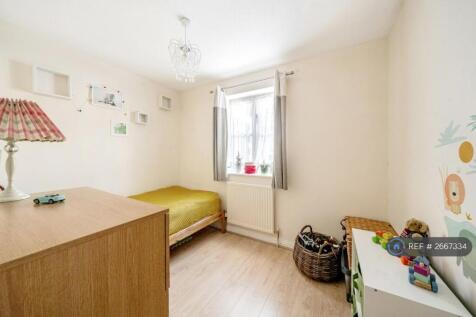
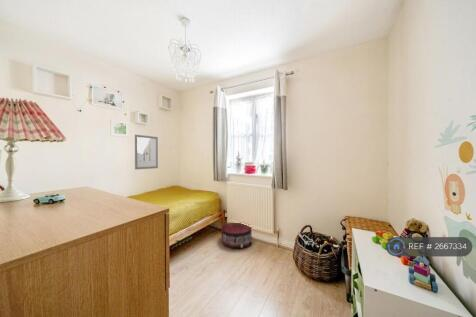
+ pouf (237, 233)
+ wall art (147, 152)
